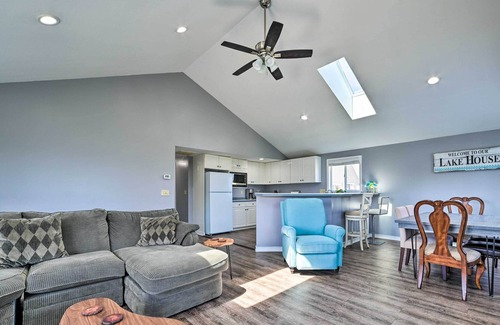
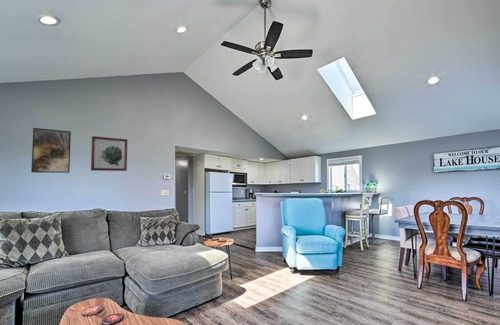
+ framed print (51, 151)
+ wall art (110, 154)
